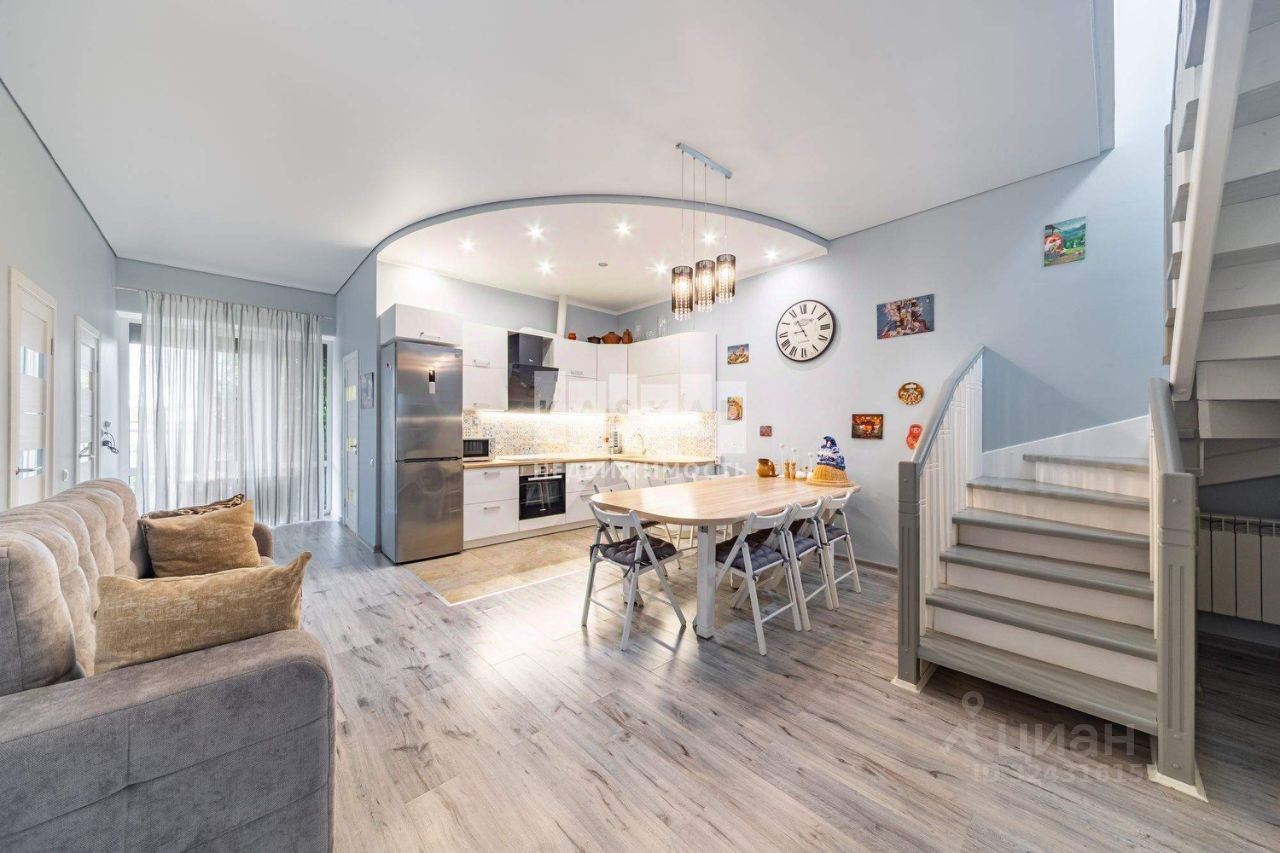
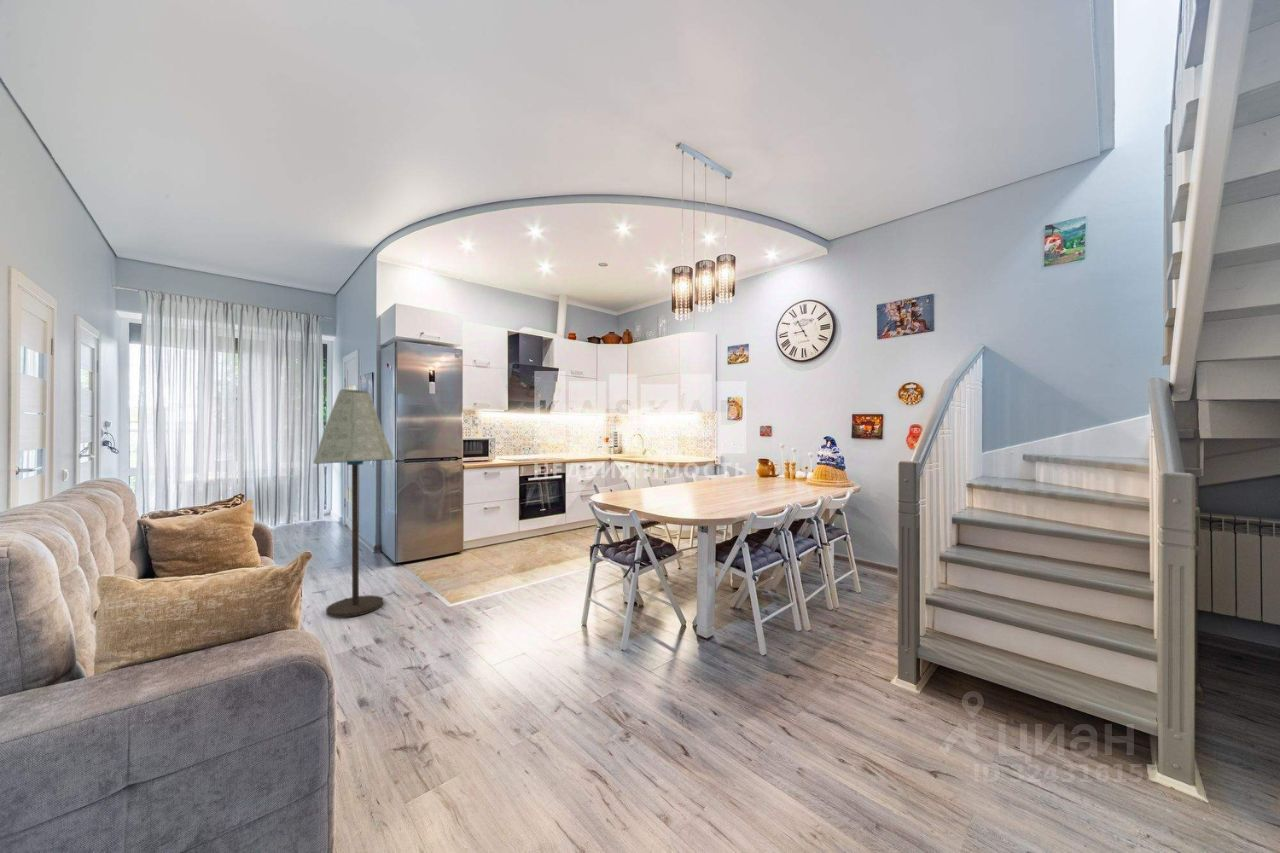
+ floor lamp (355, 498)
